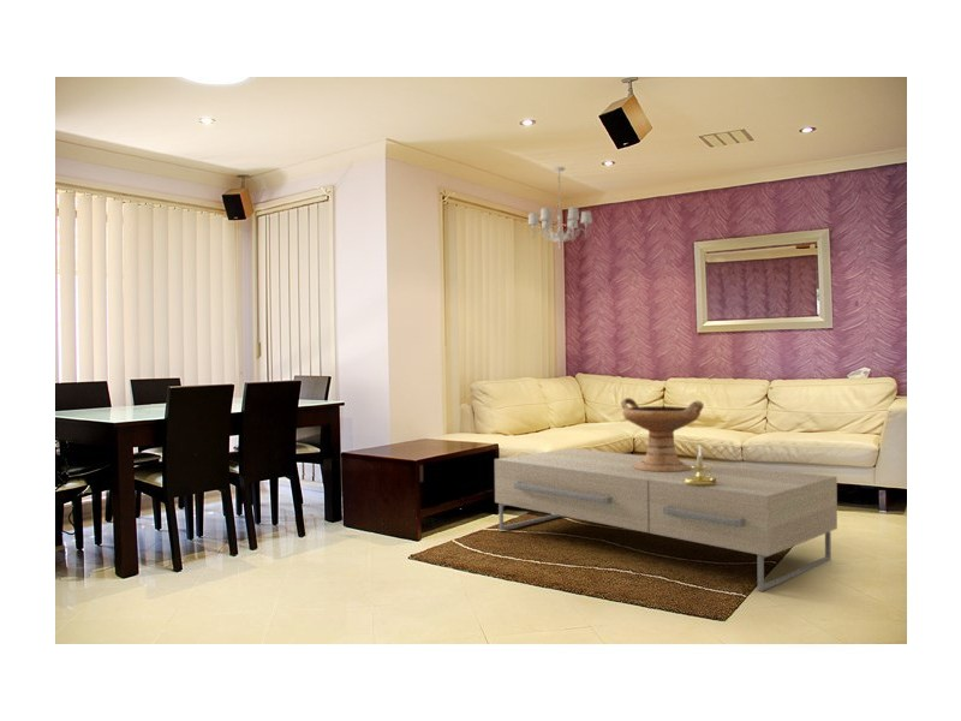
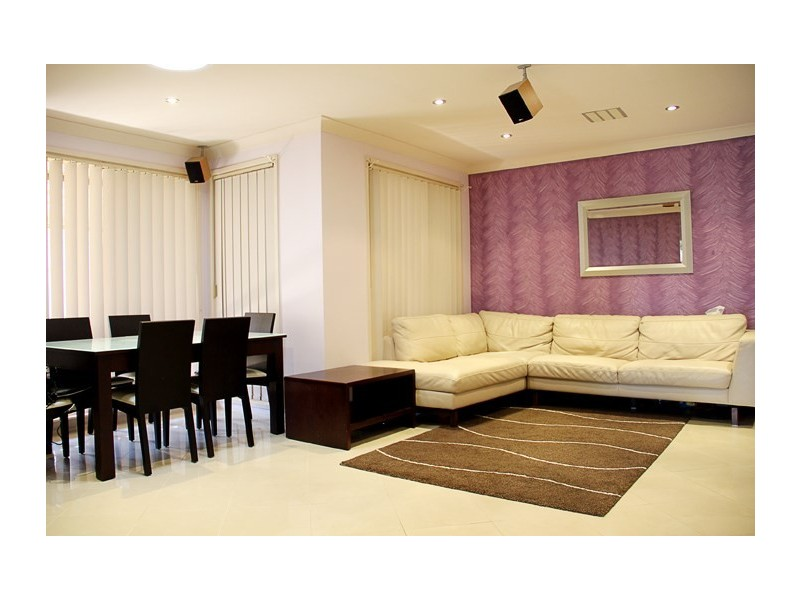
- coffee table (647, 506)
- decorative bowl (661, 433)
- candle holder (700, 463)
- chandelier (559, 208)
